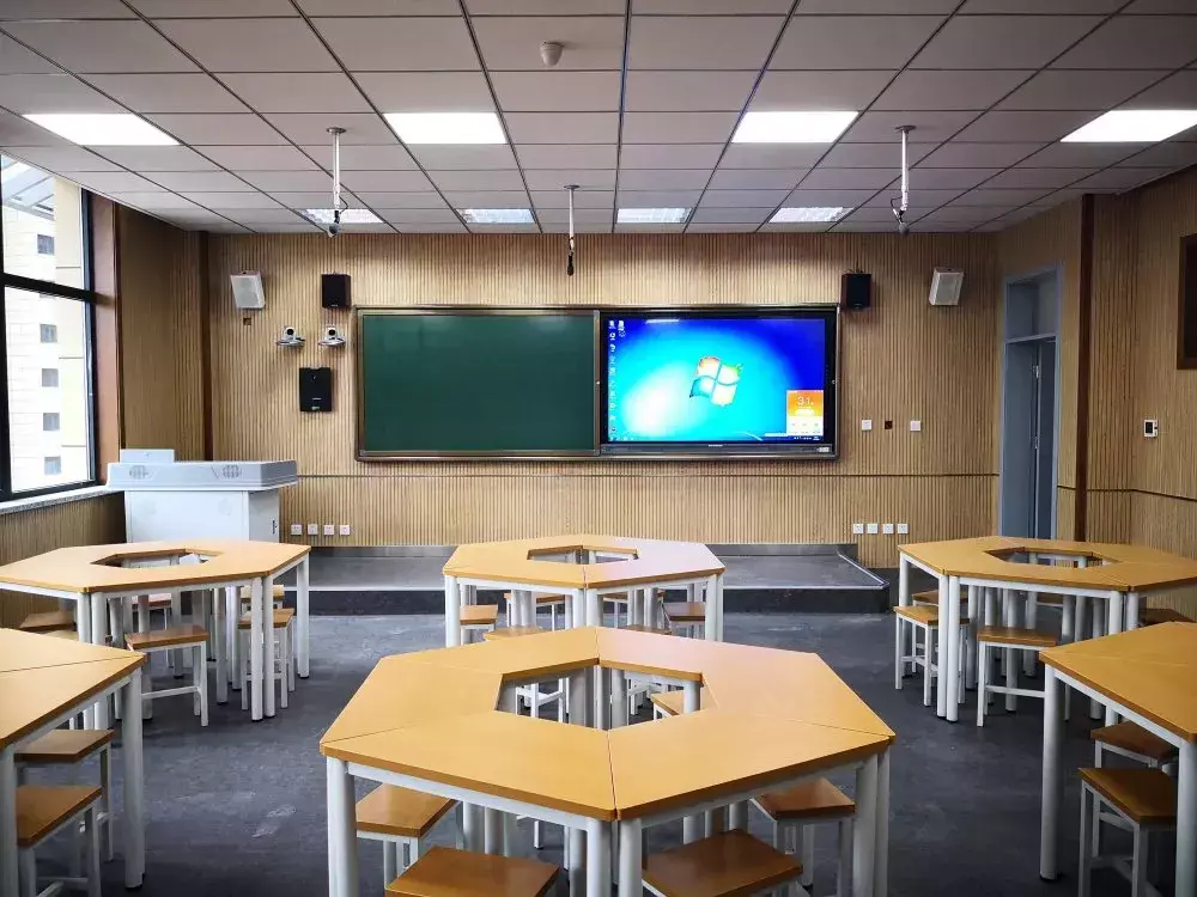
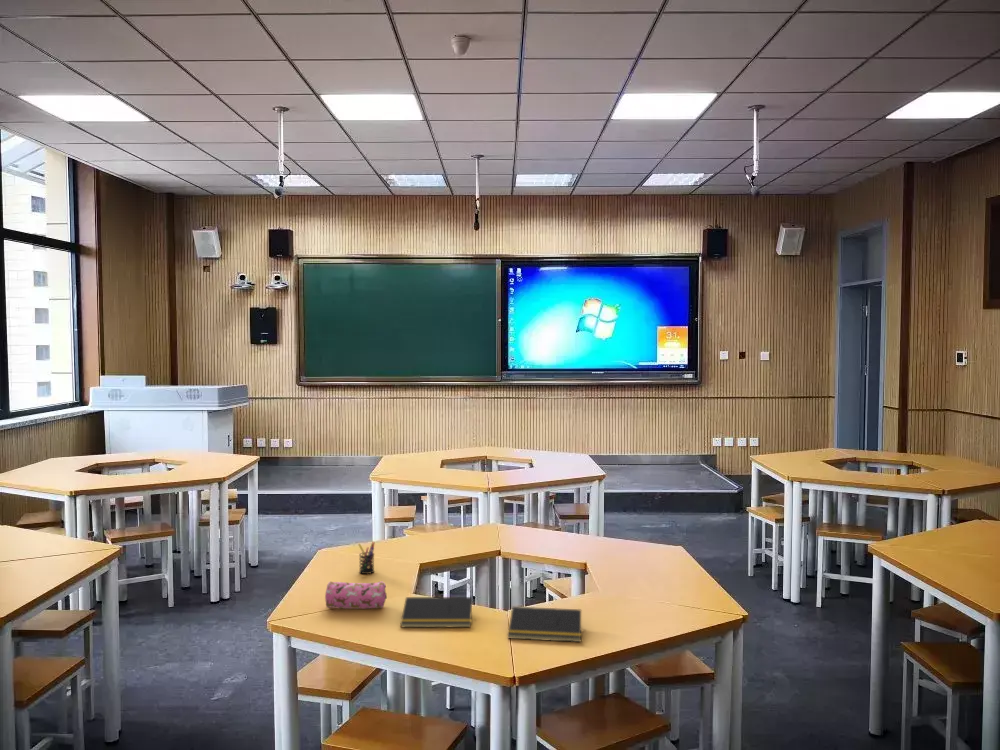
+ pencil case (355, 594)
+ pen holder (368, 556)
+ notepad (545, 623)
+ notepad (437, 611)
